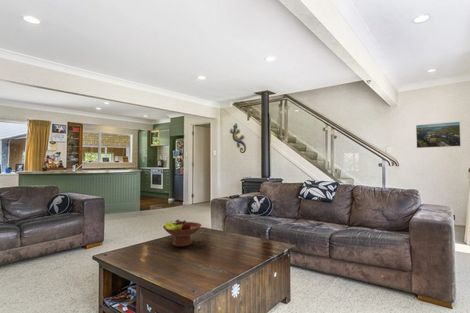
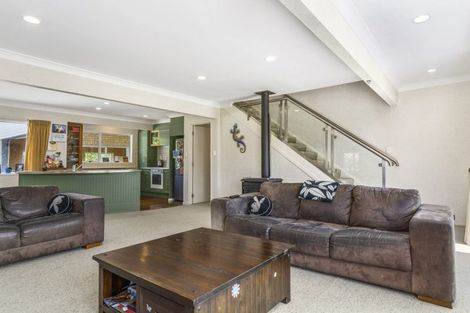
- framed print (437, 135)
- fruit bowl (182, 231)
